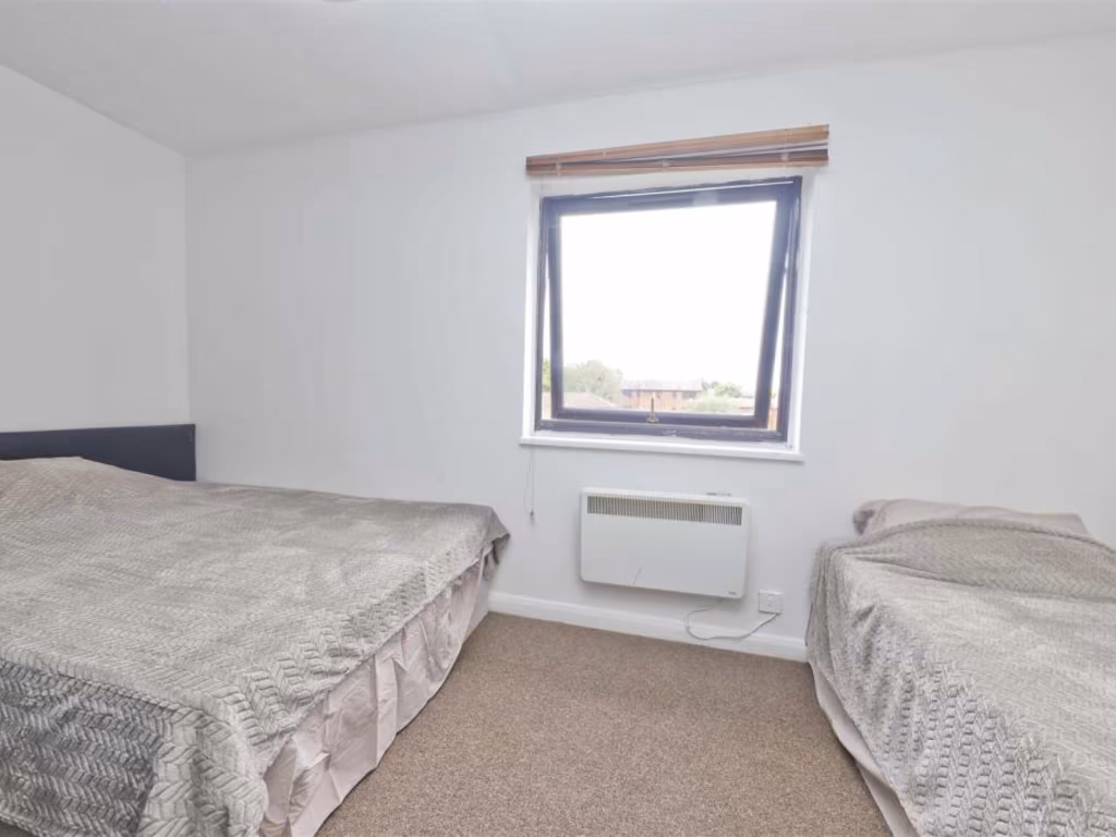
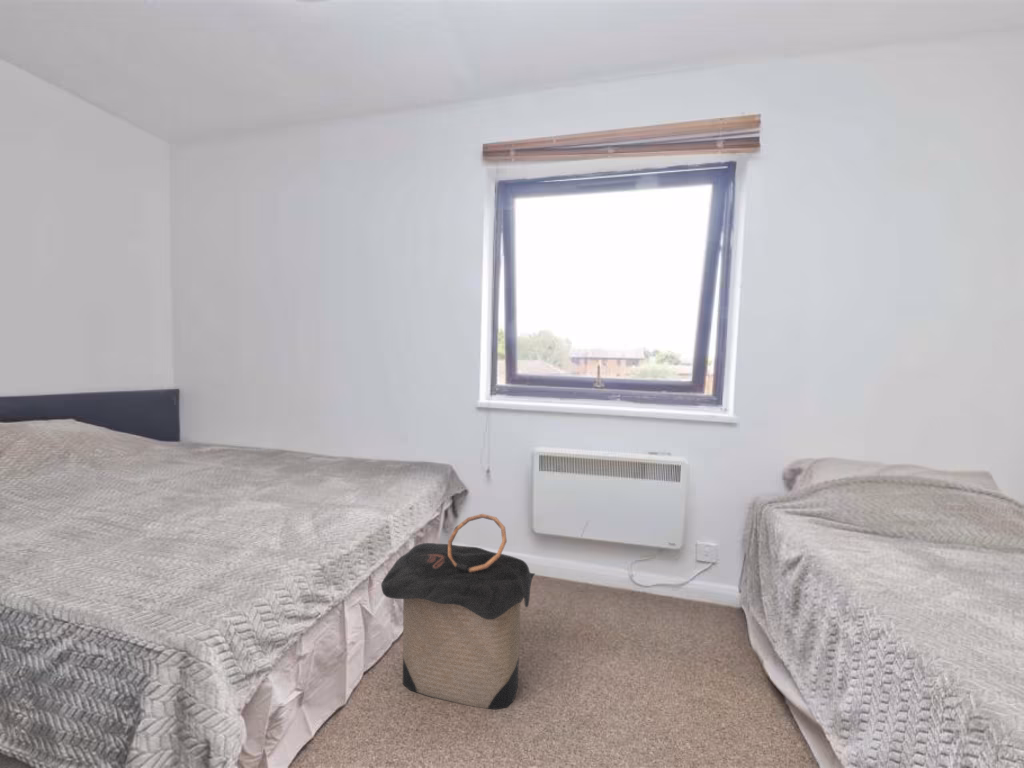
+ laundry hamper (458, 602)
